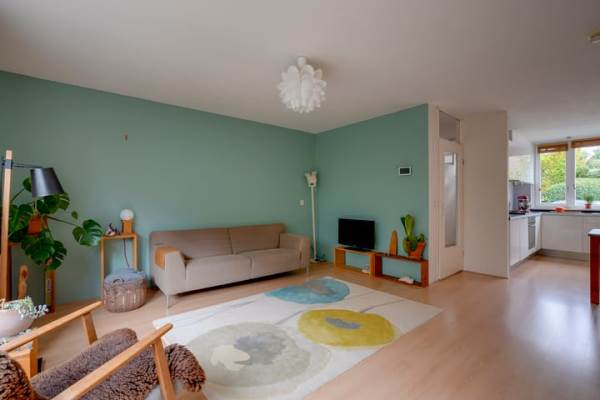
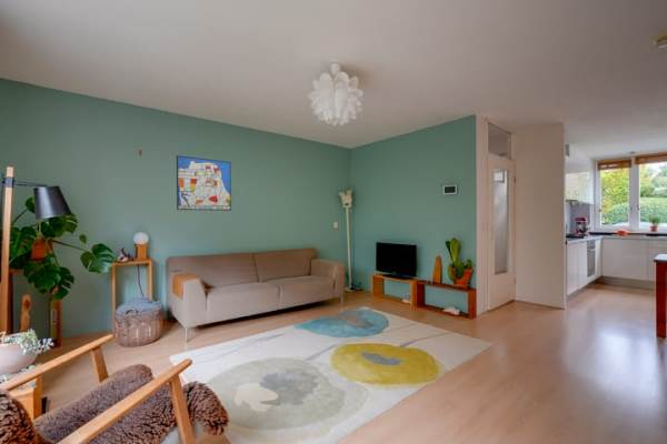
+ wall art (205, 184)
